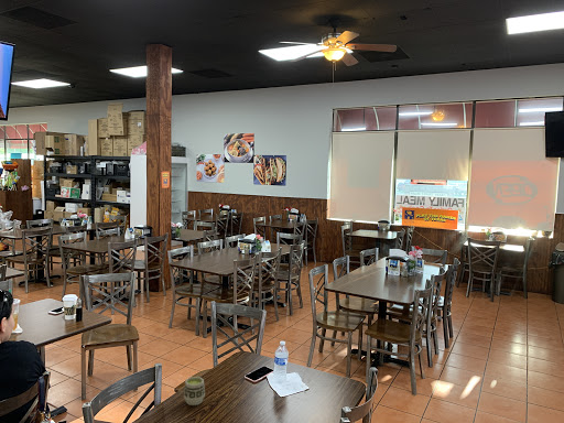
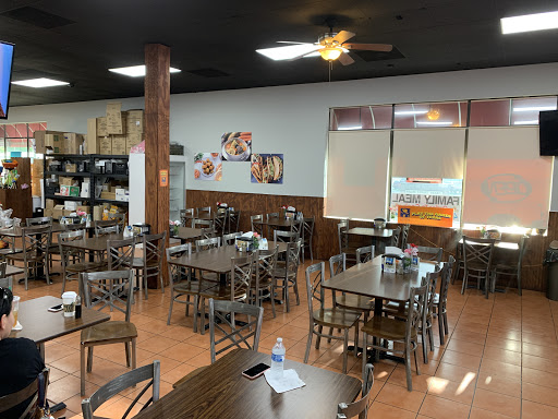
- cup (194, 391)
